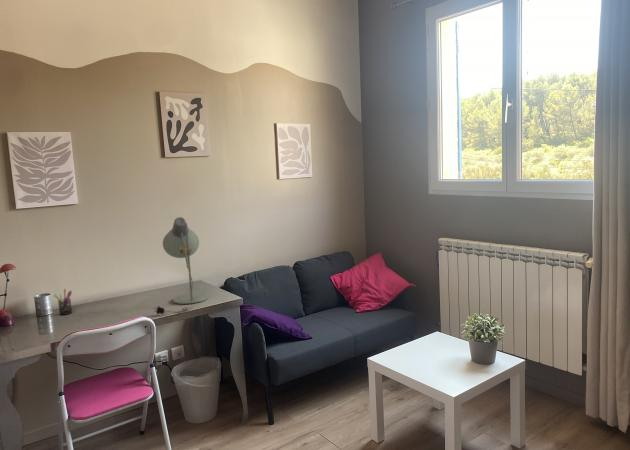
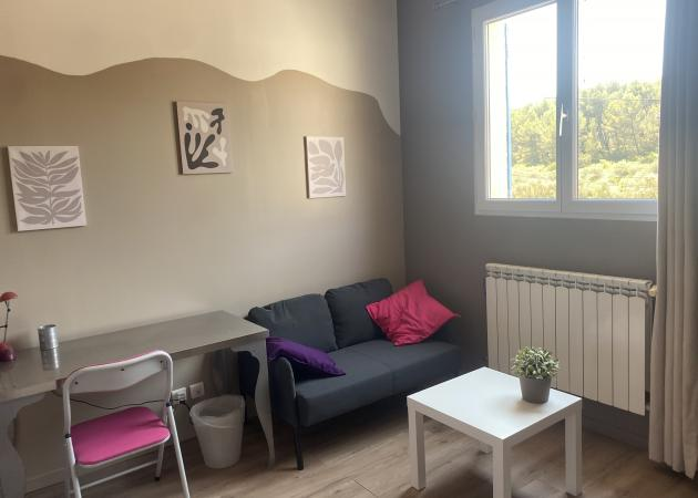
- pen holder (63, 301)
- desk lamp (176, 257)
